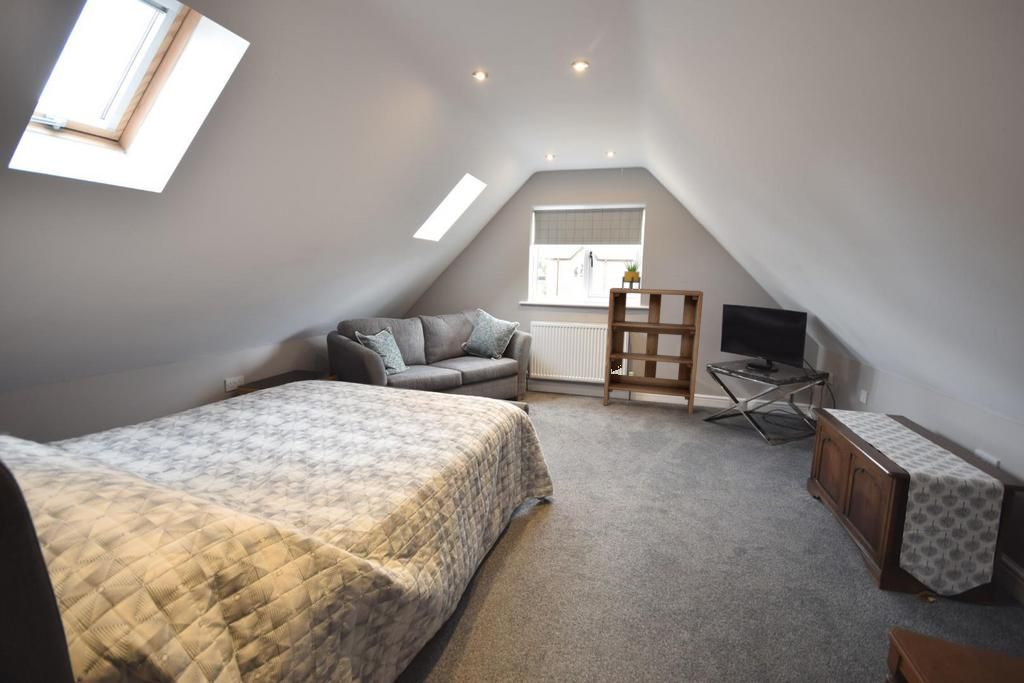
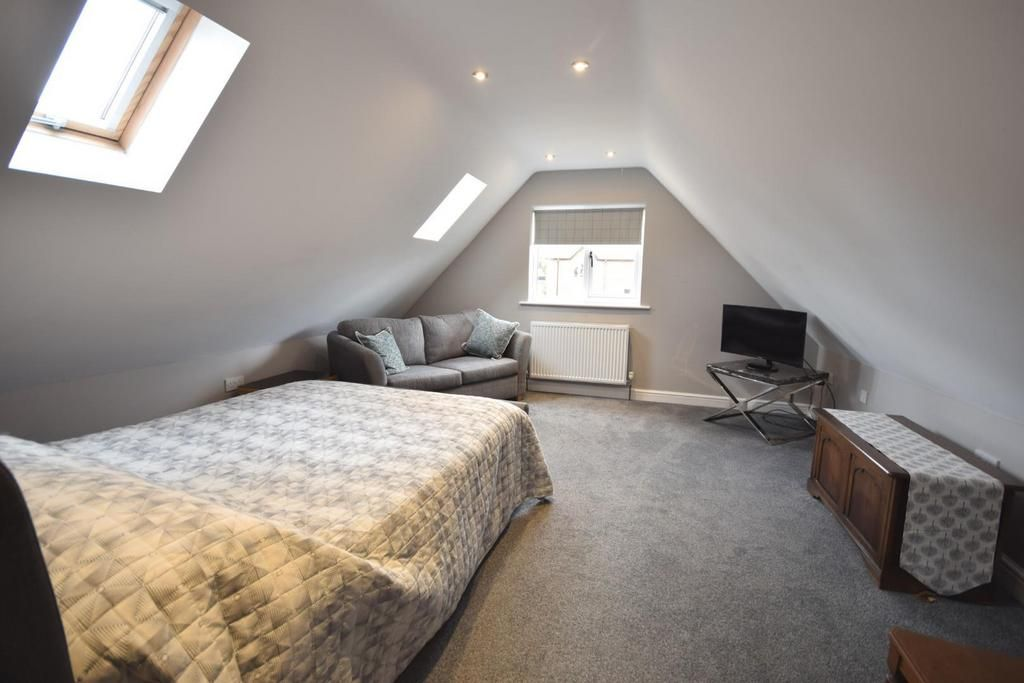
- bookshelf (651, 348)
- potted plant (631, 273)
